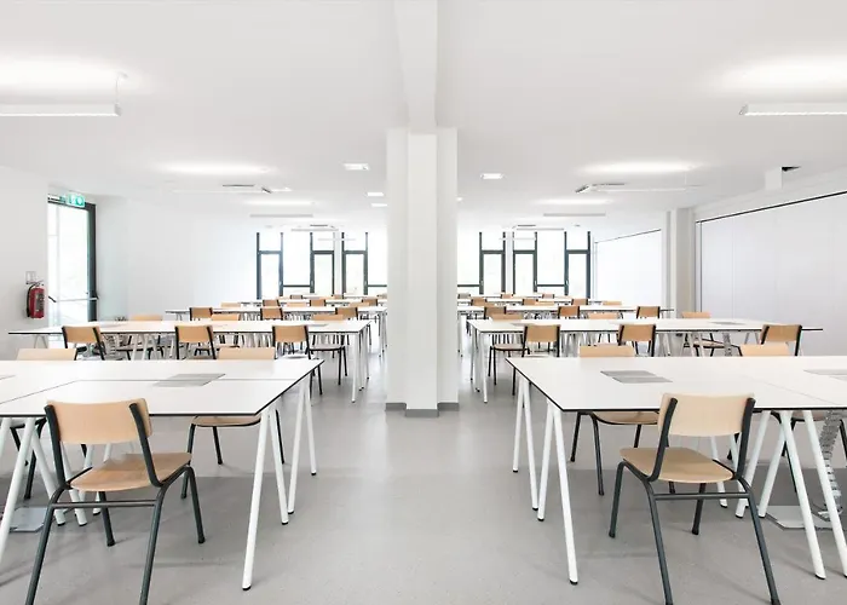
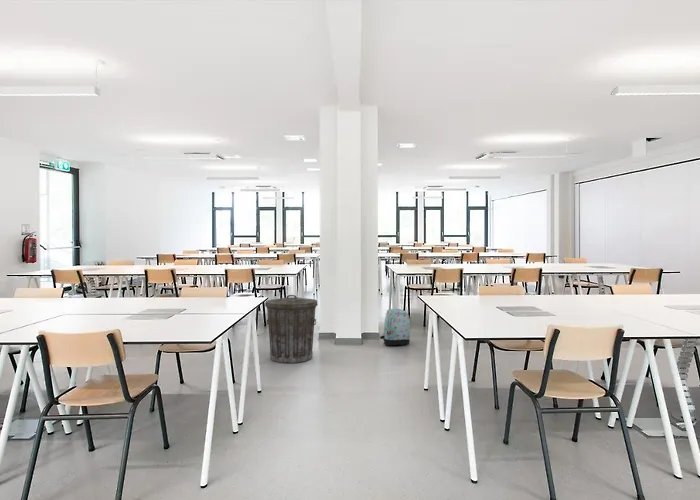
+ trash can (291, 326)
+ backpack (397, 326)
